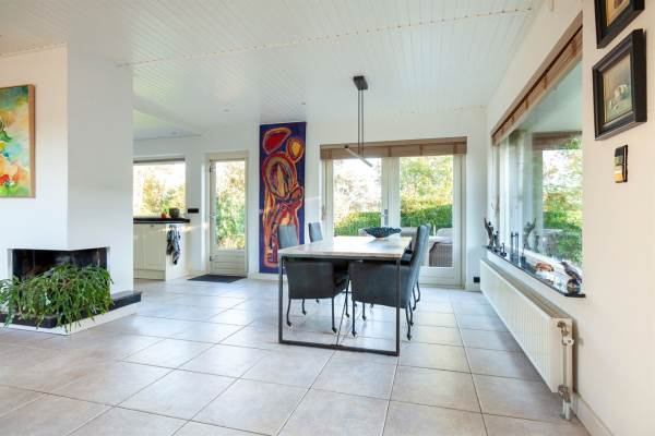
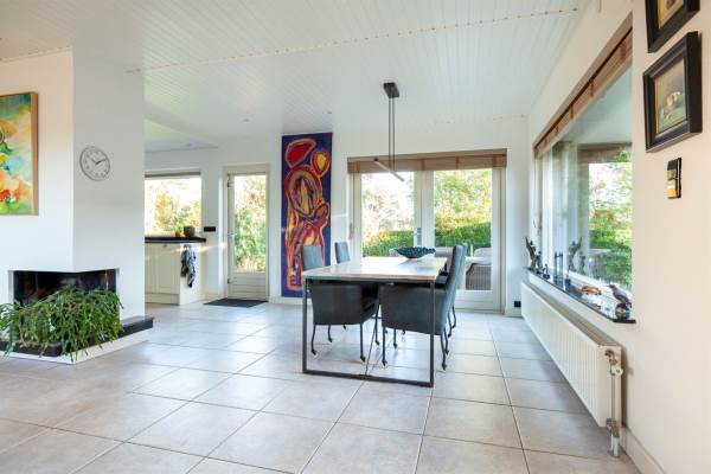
+ wall clock (96, 164)
